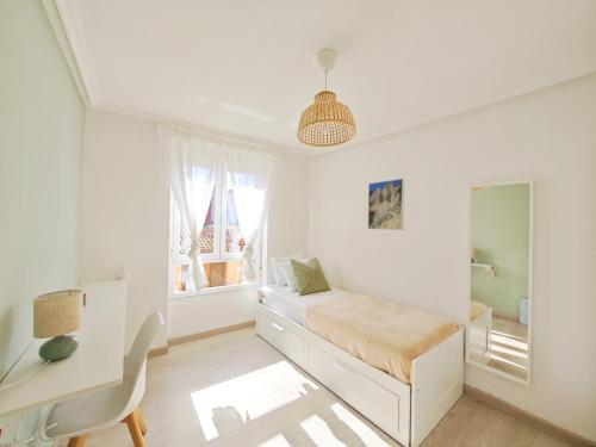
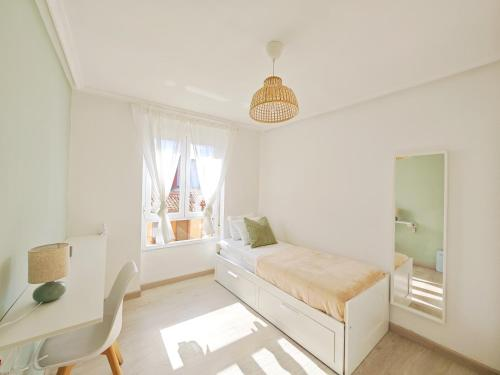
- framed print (384, 205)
